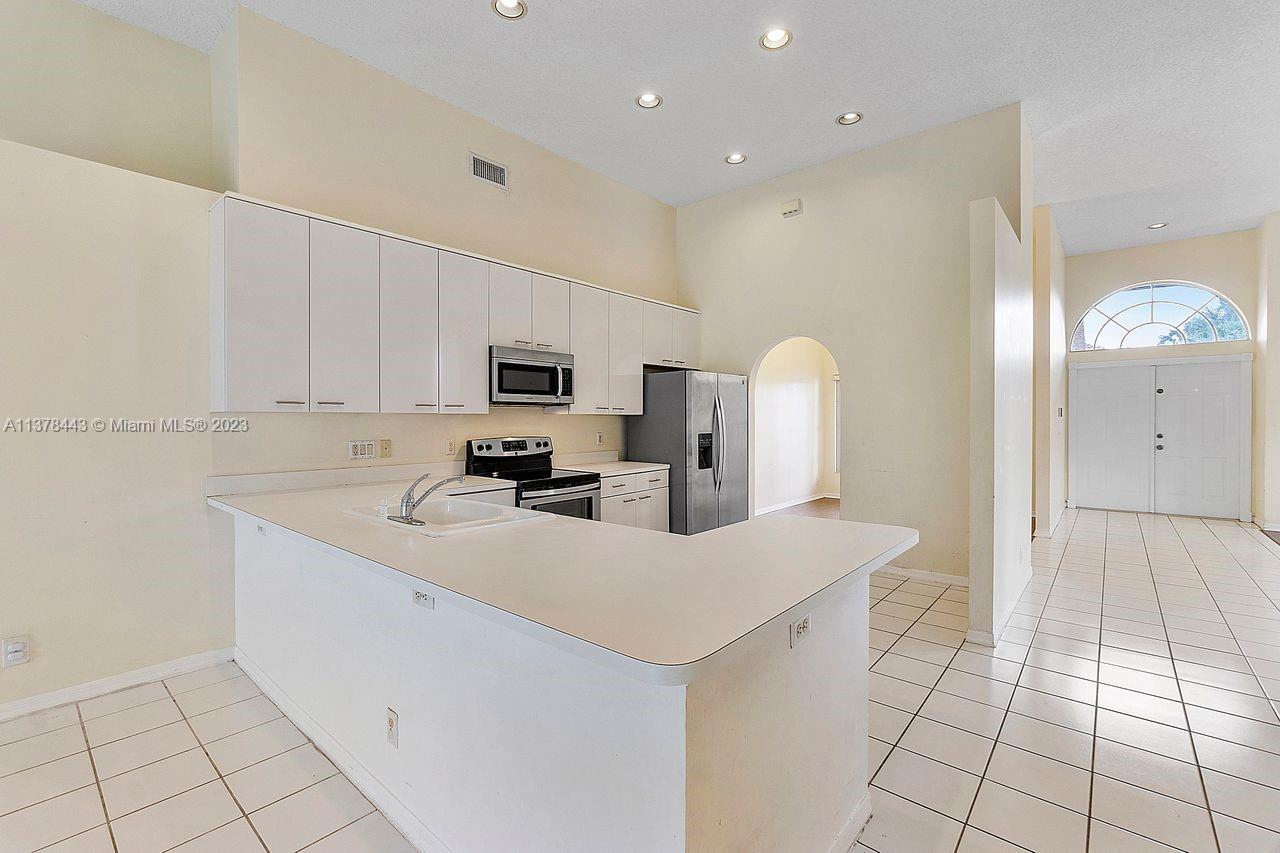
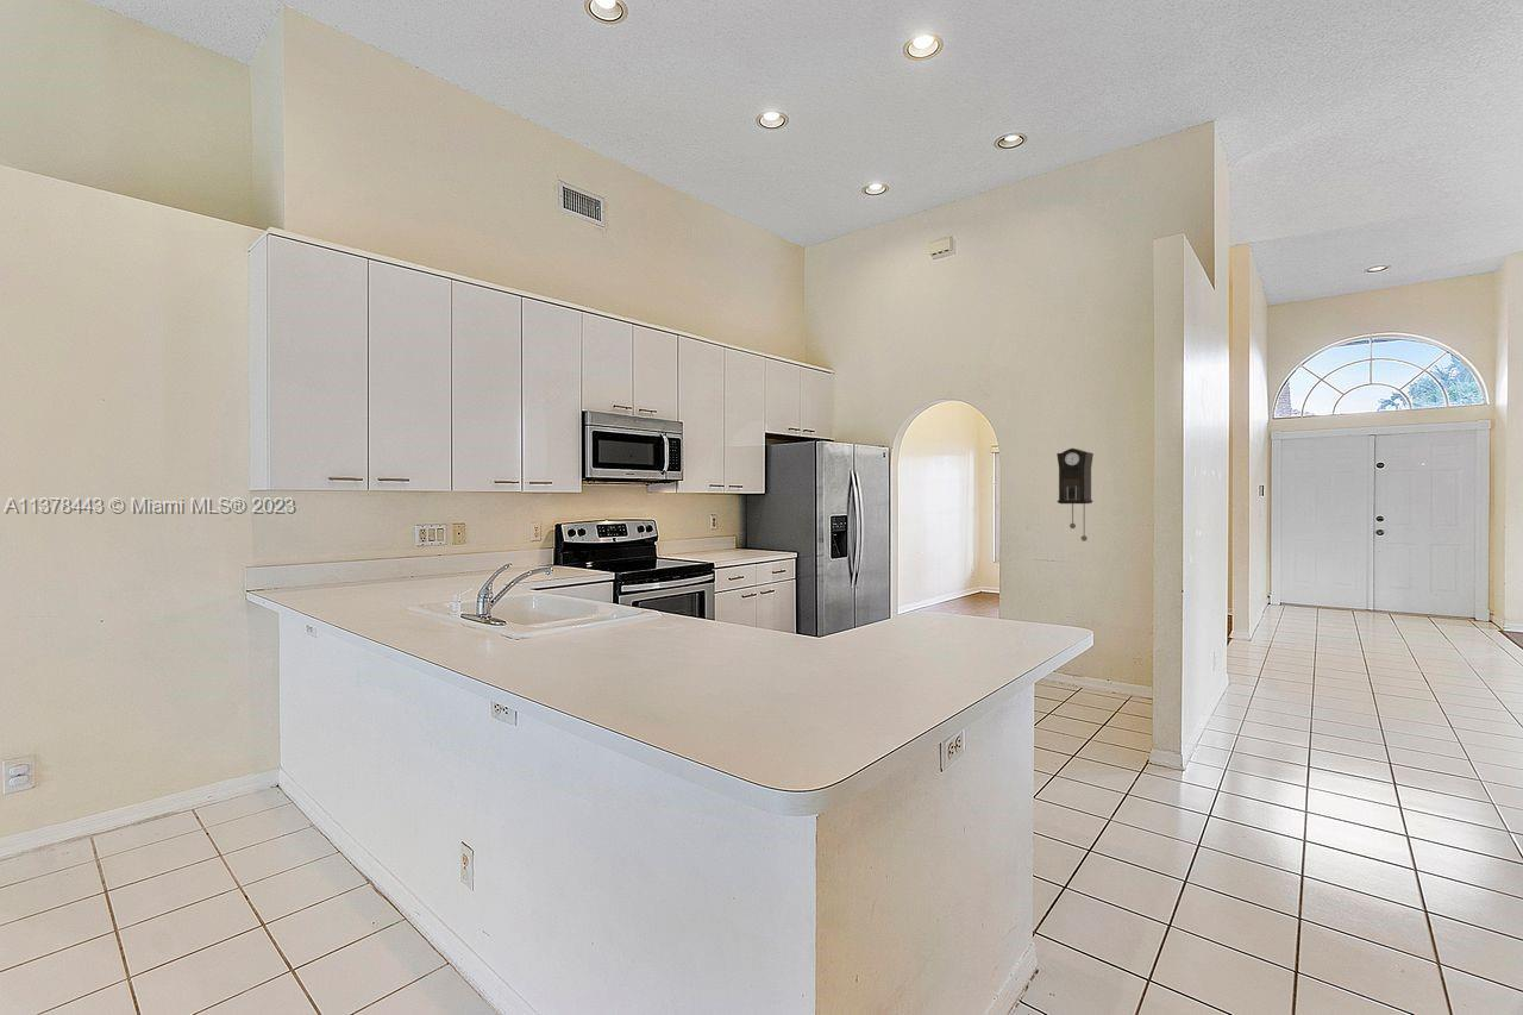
+ pendulum clock (1074, 495)
